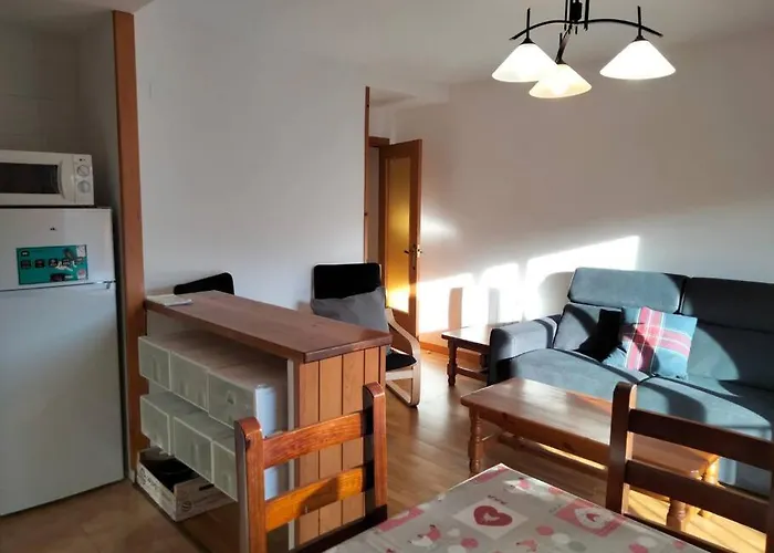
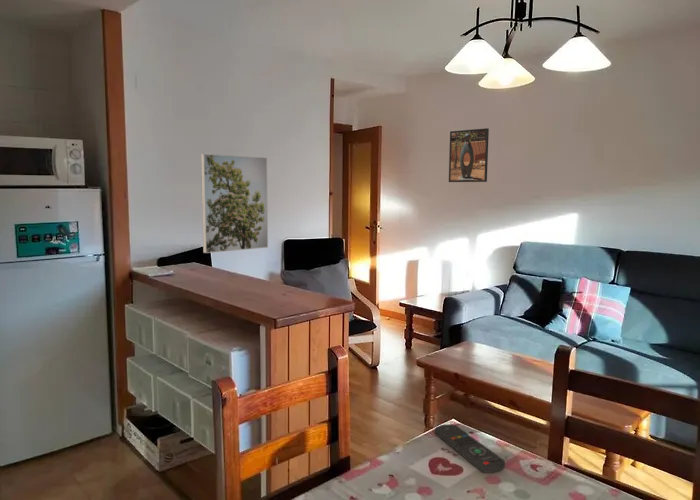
+ remote control (467, 446)
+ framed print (236, 203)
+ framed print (468, 156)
